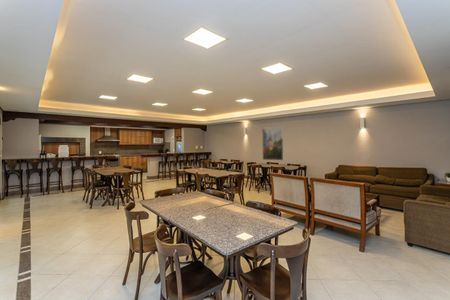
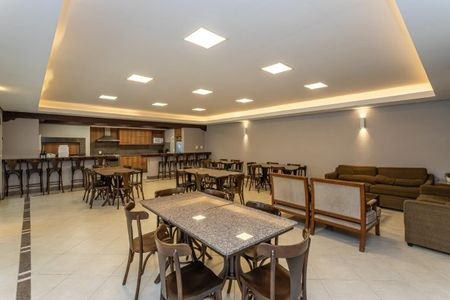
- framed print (272, 143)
